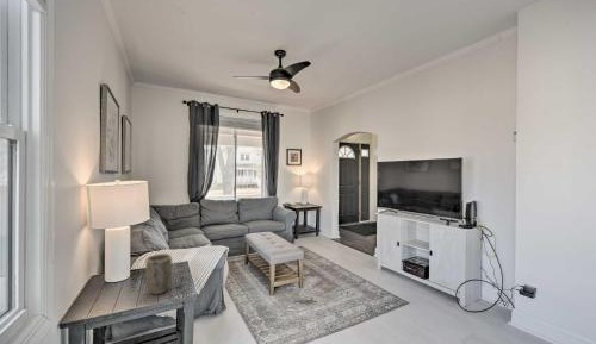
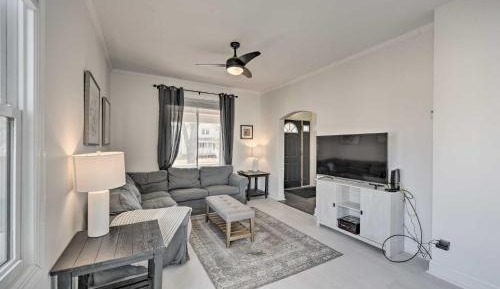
- plant pot (159, 274)
